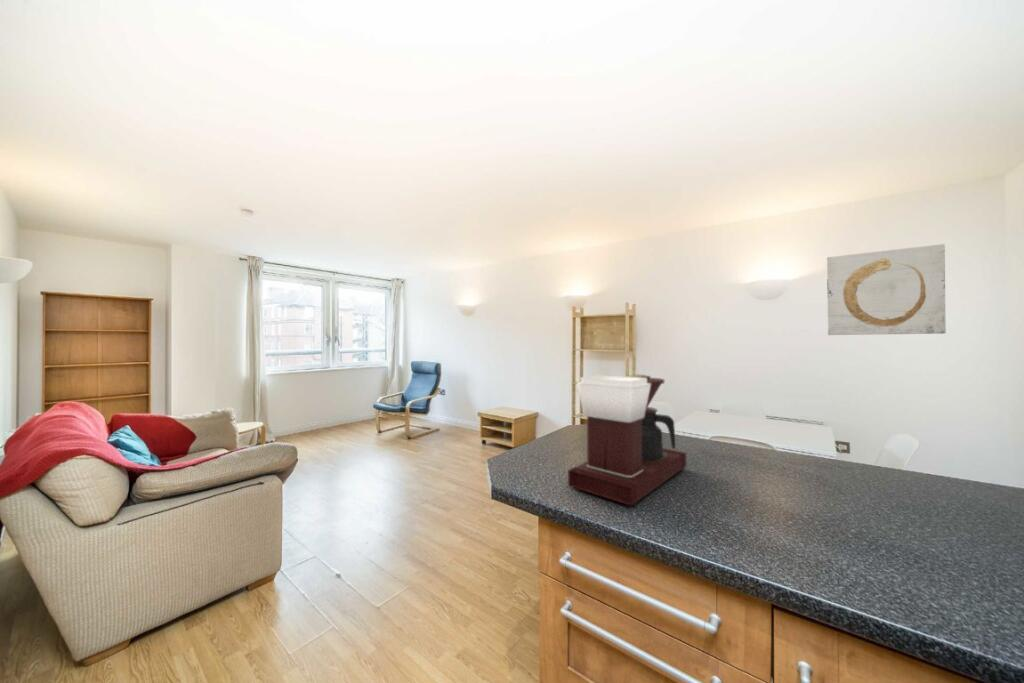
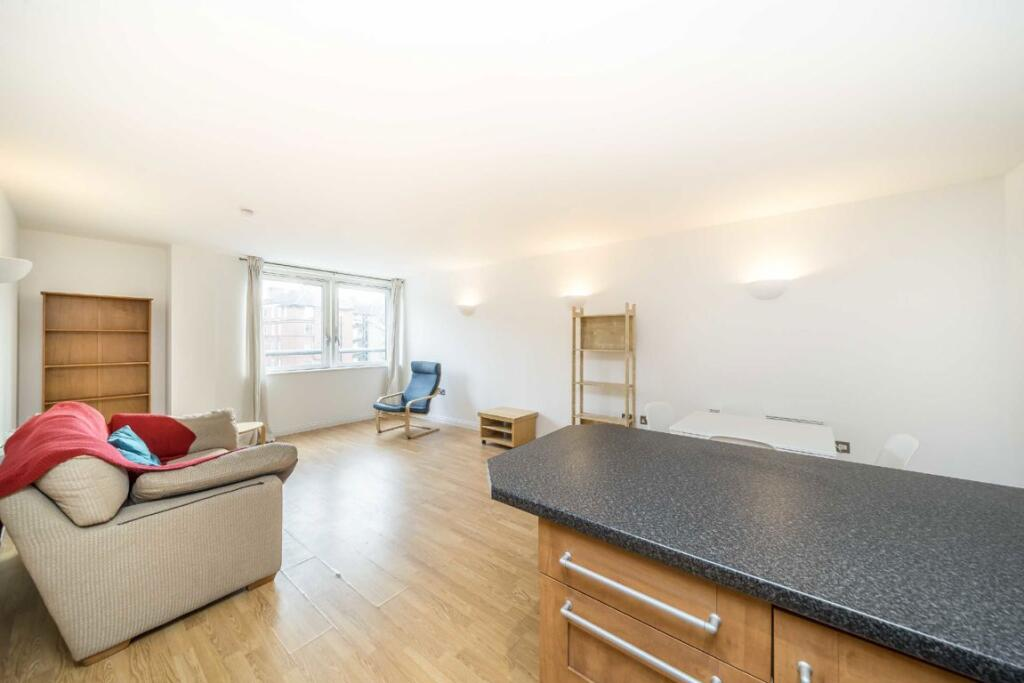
- coffee maker (631, 426)
- wall art (881, 293)
